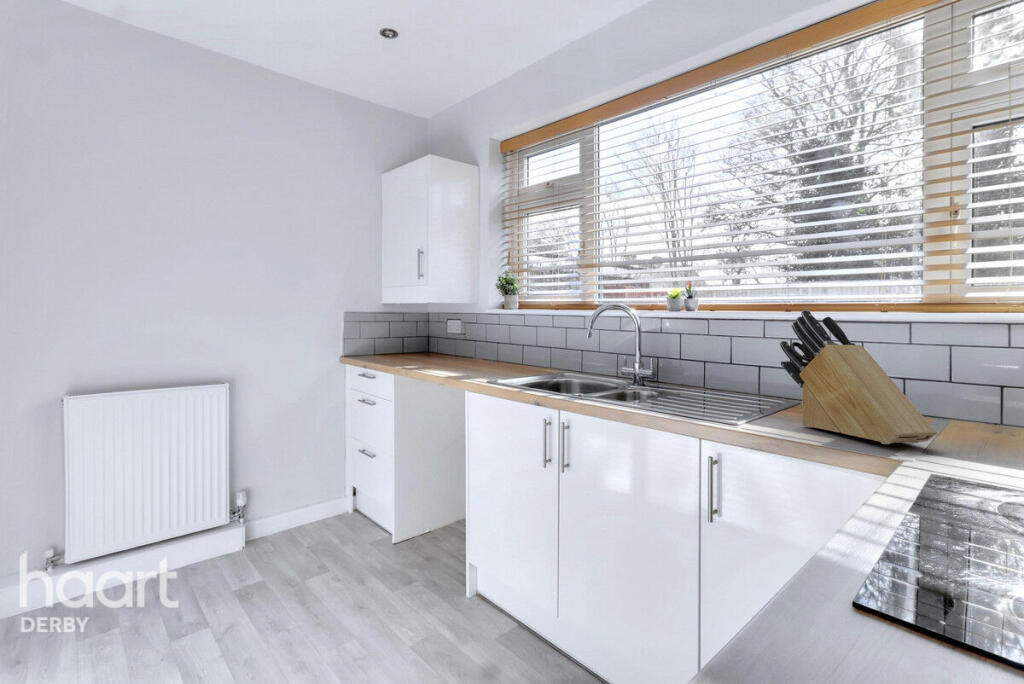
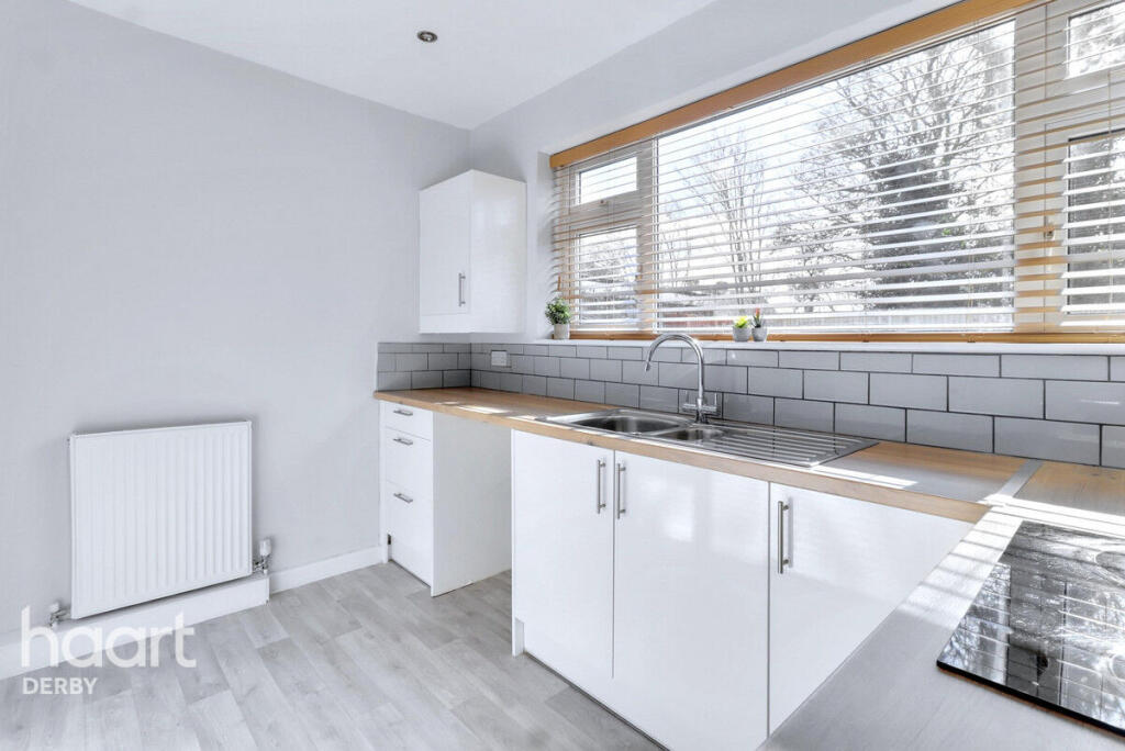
- knife block (847, 370)
